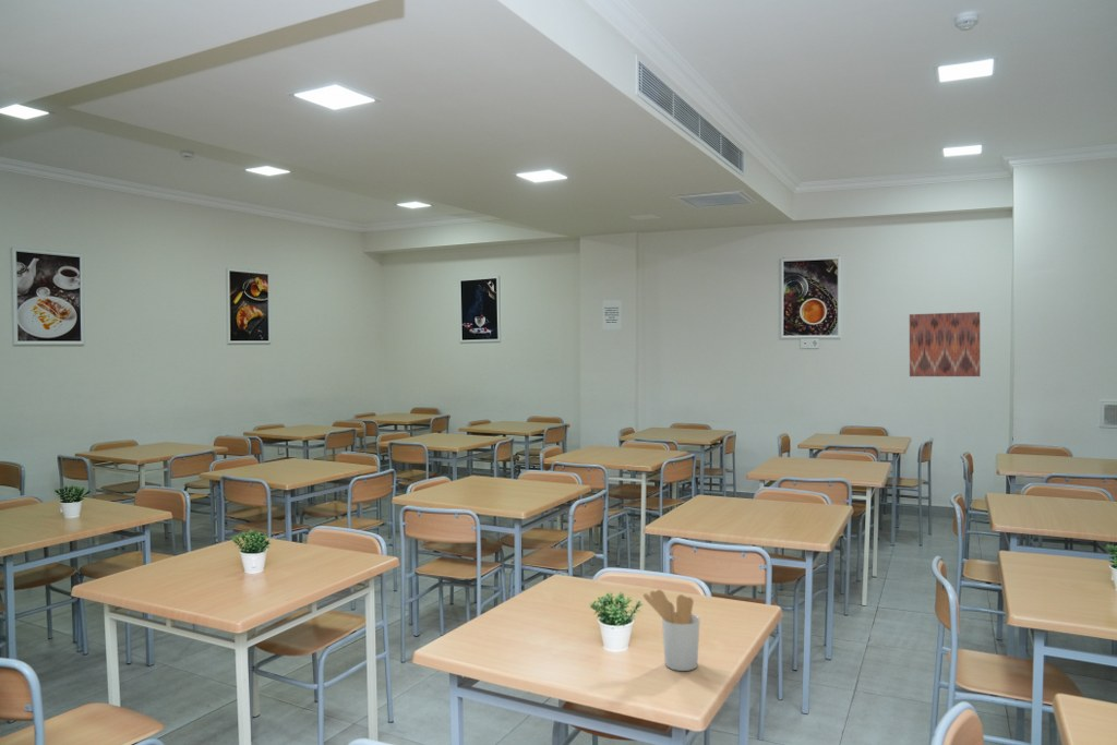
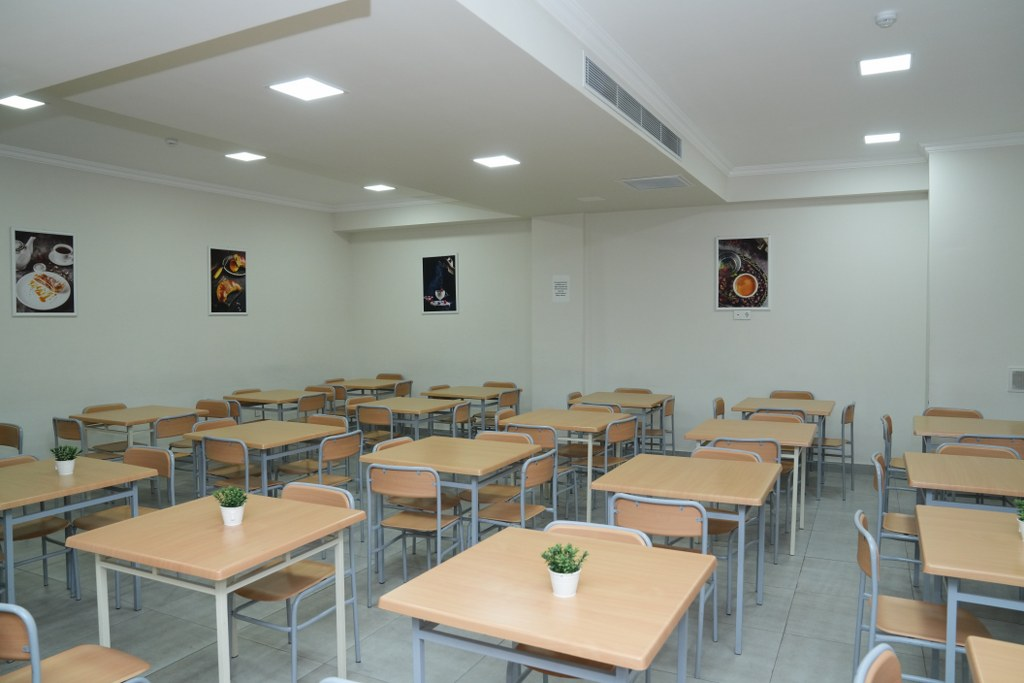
- utensil holder (672, 627)
- wall art (944, 345)
